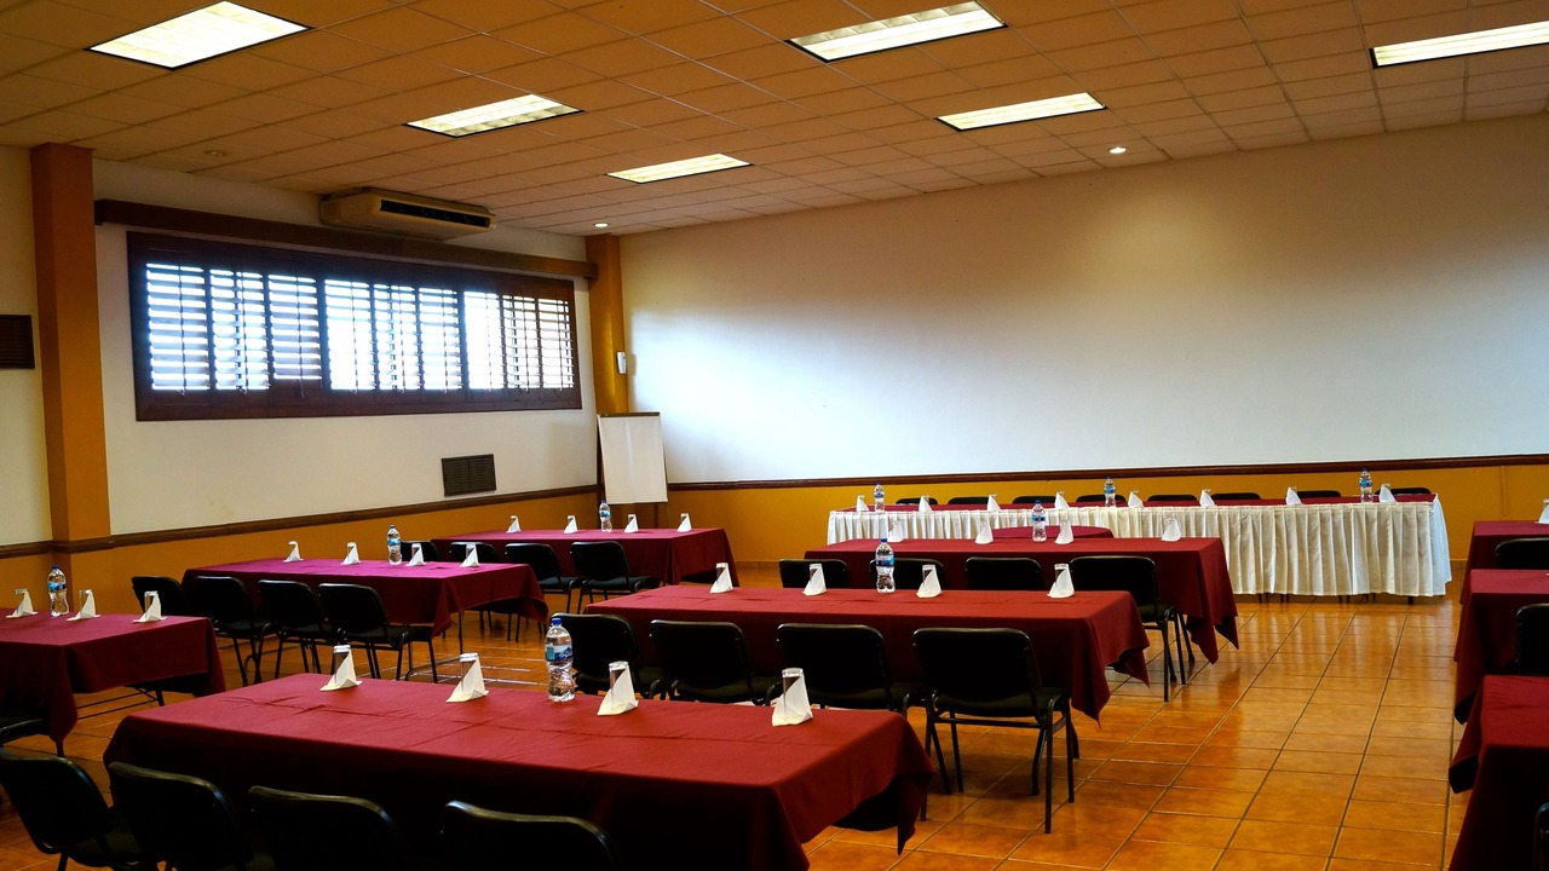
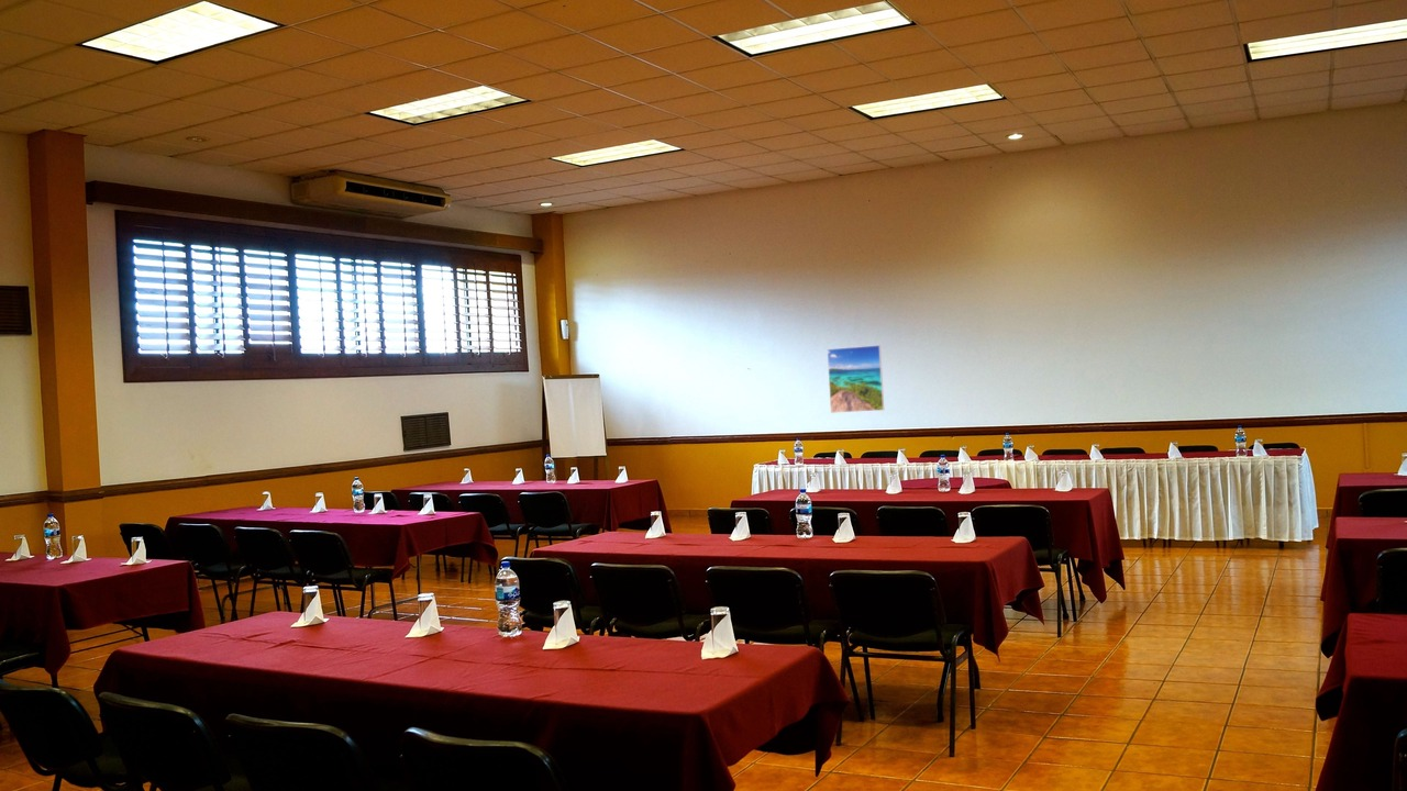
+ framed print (855, 379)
